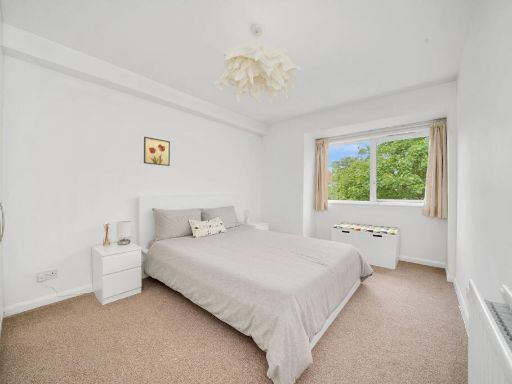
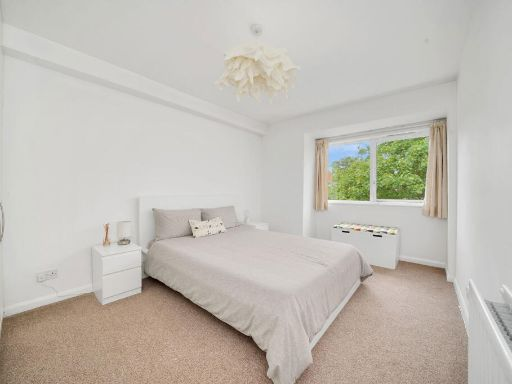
- wall art (157, 151)
